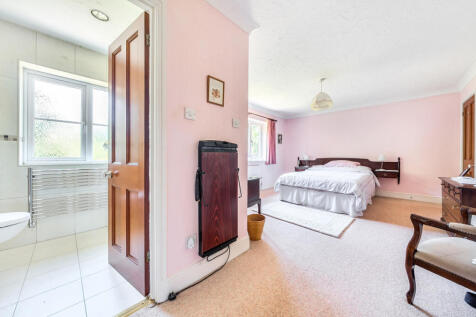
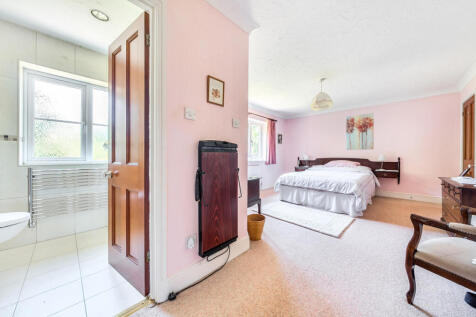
+ wall art (359, 132)
